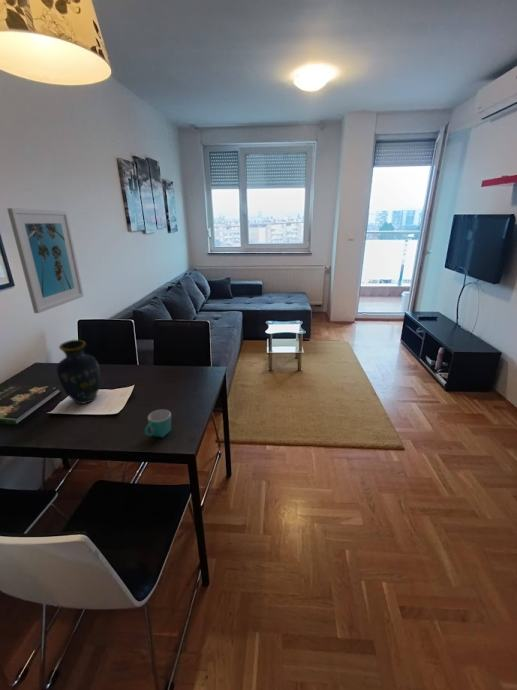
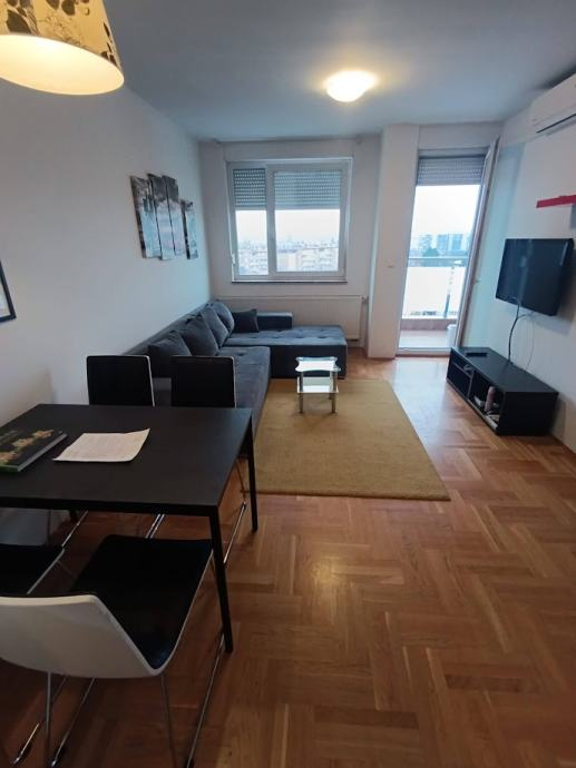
- mug (157, 426)
- vase (79, 372)
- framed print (51, 259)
